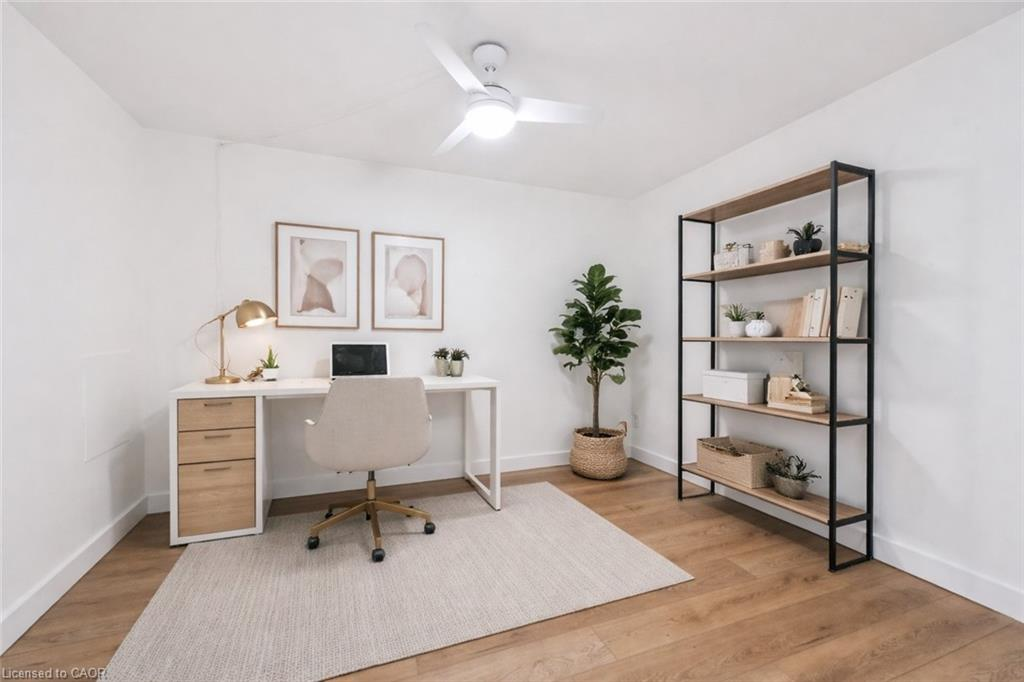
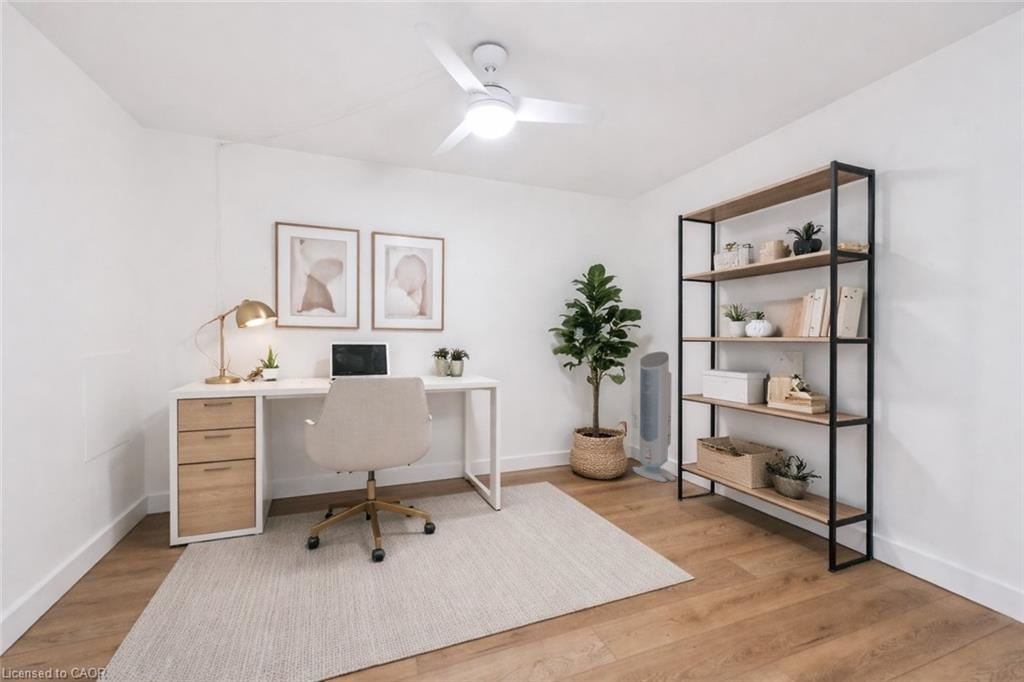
+ air purifier (653, 412)
